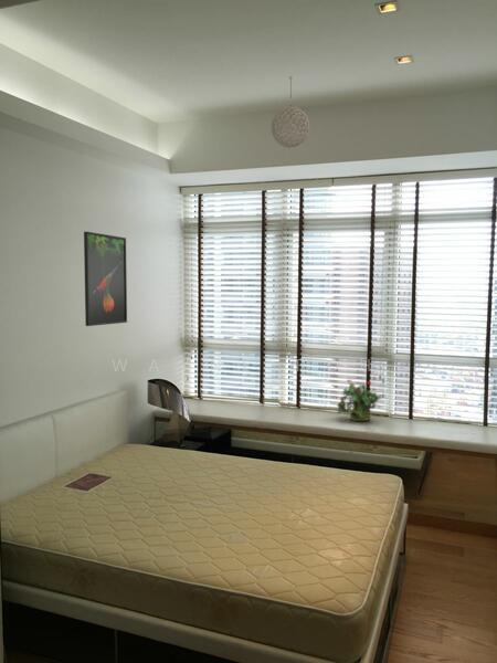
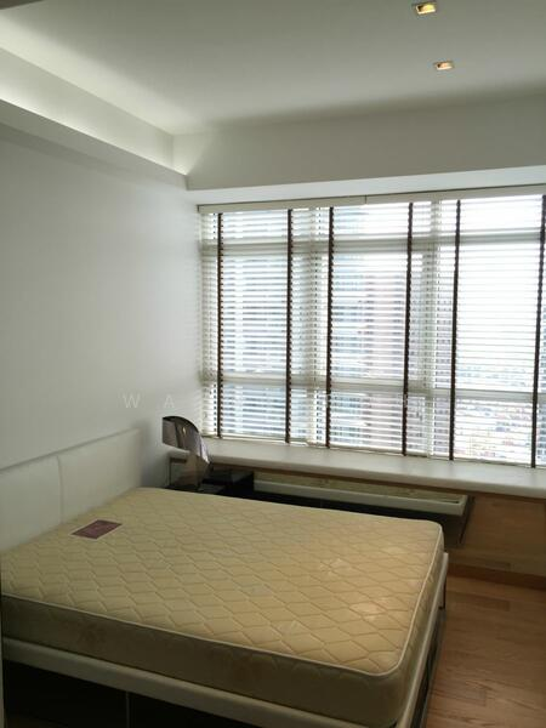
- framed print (106, 280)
- pendant light (290, 112)
- potted plant (358, 400)
